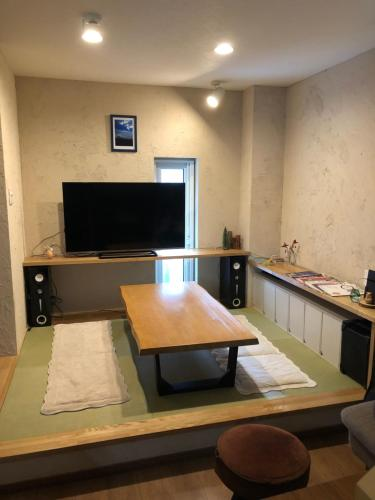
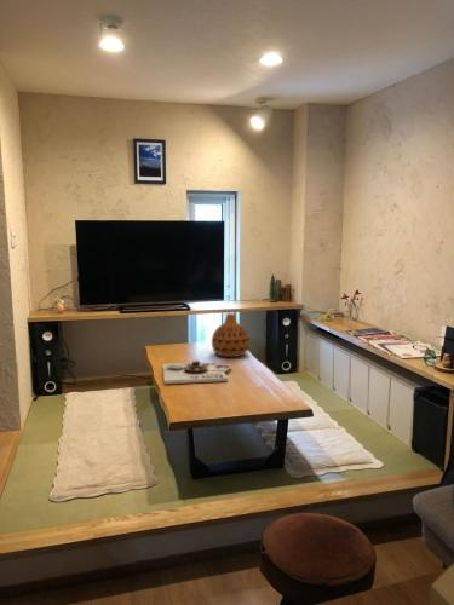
+ vase (230, 334)
+ board game (199, 367)
